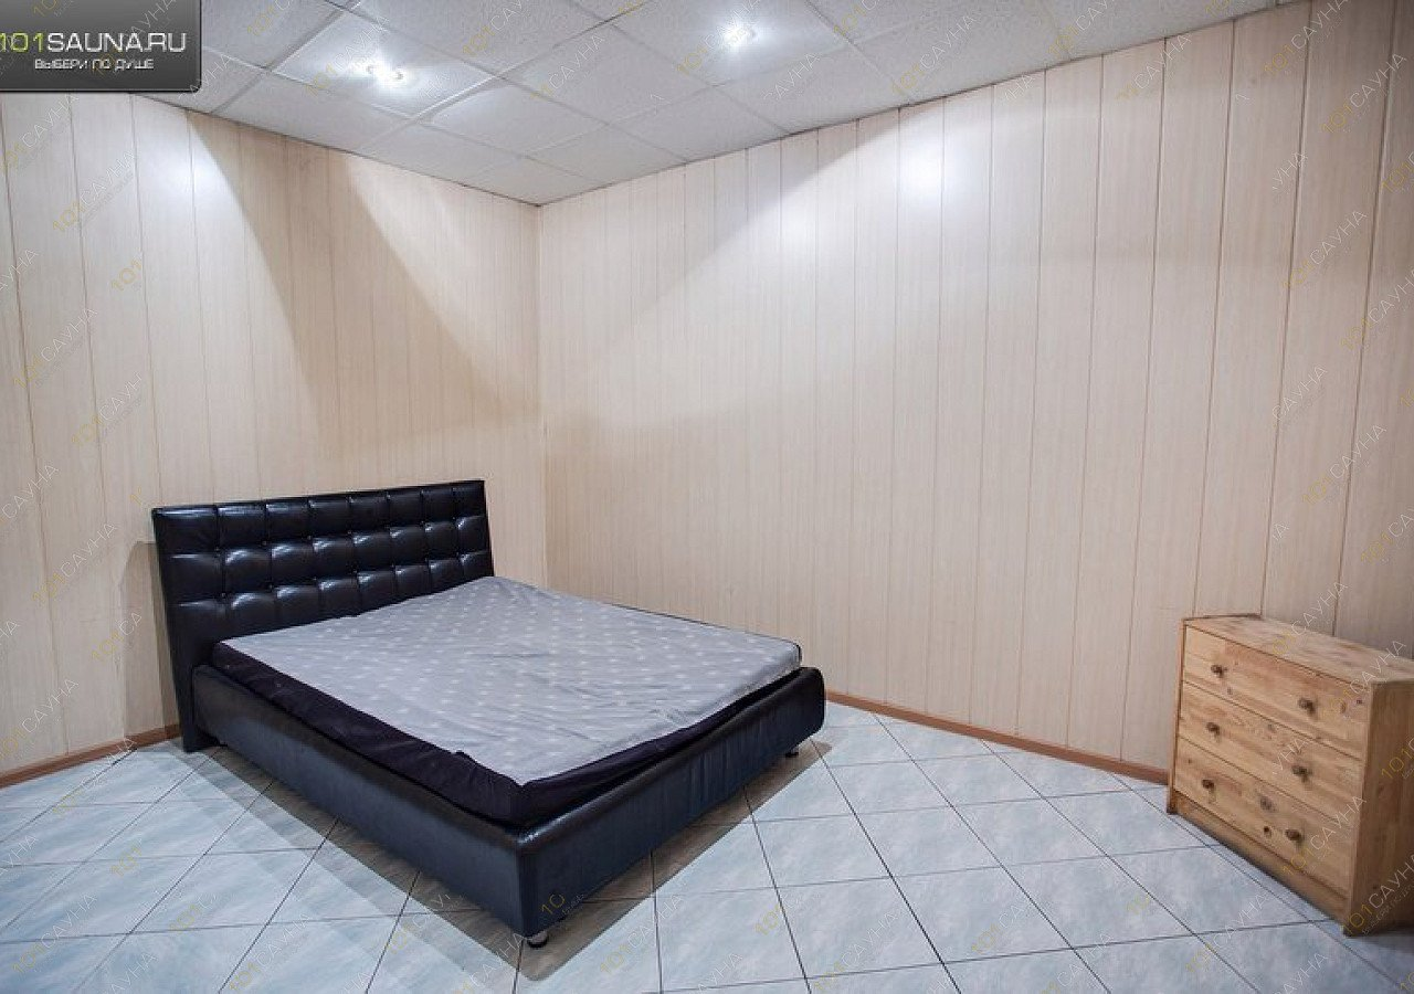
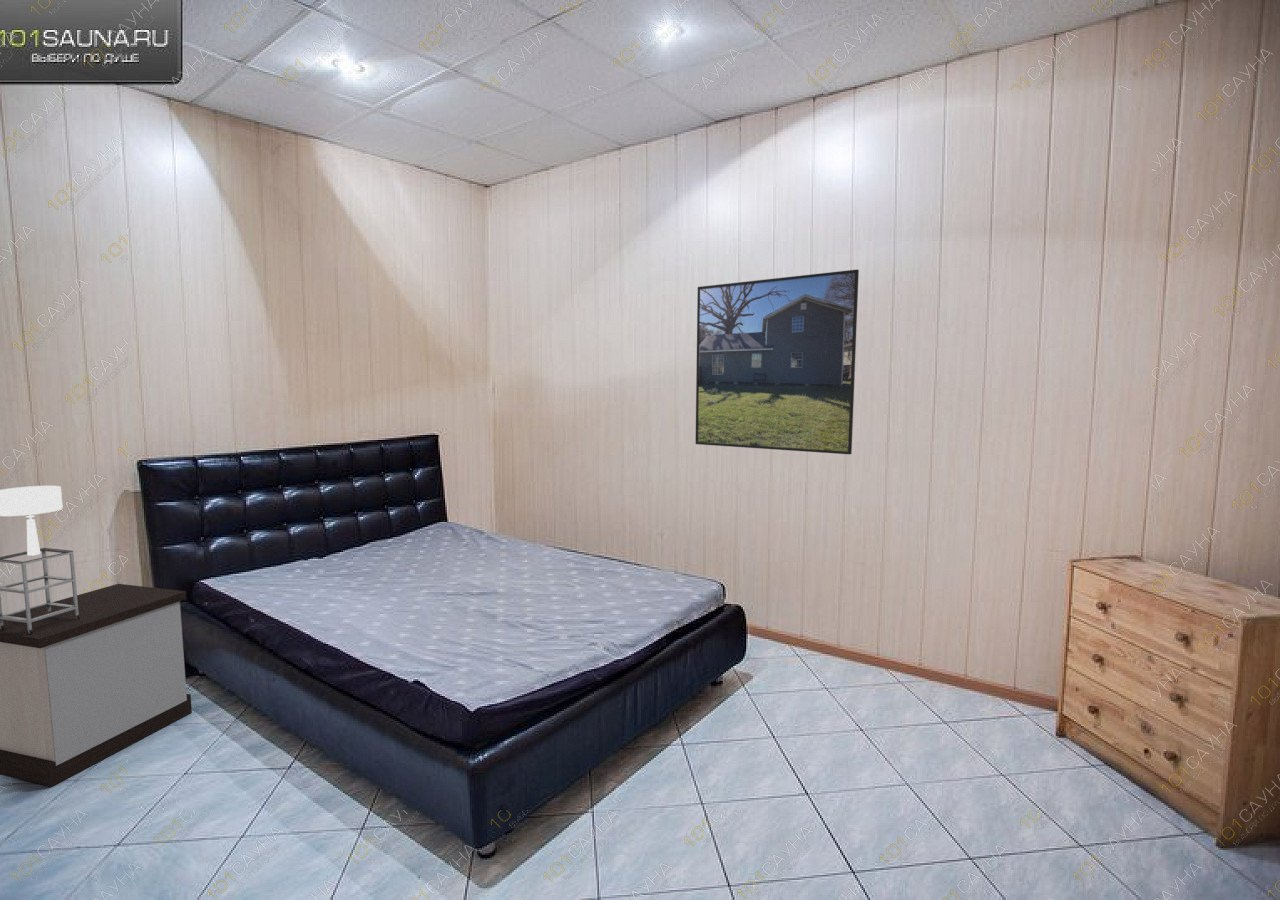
+ nightstand (88, 674)
+ table lamp (34, 559)
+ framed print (769, 365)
